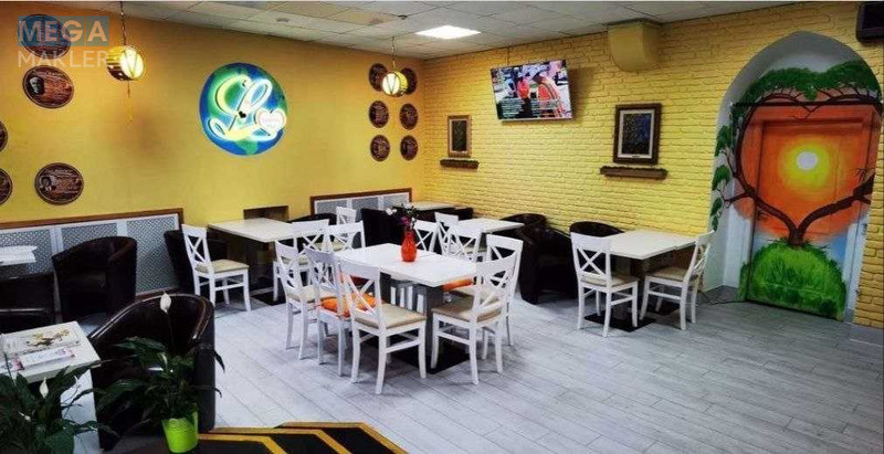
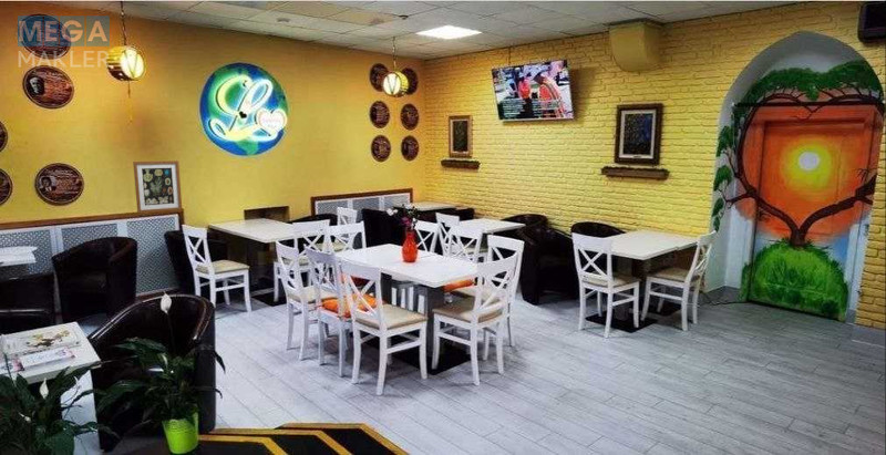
+ wall art (158, 186)
